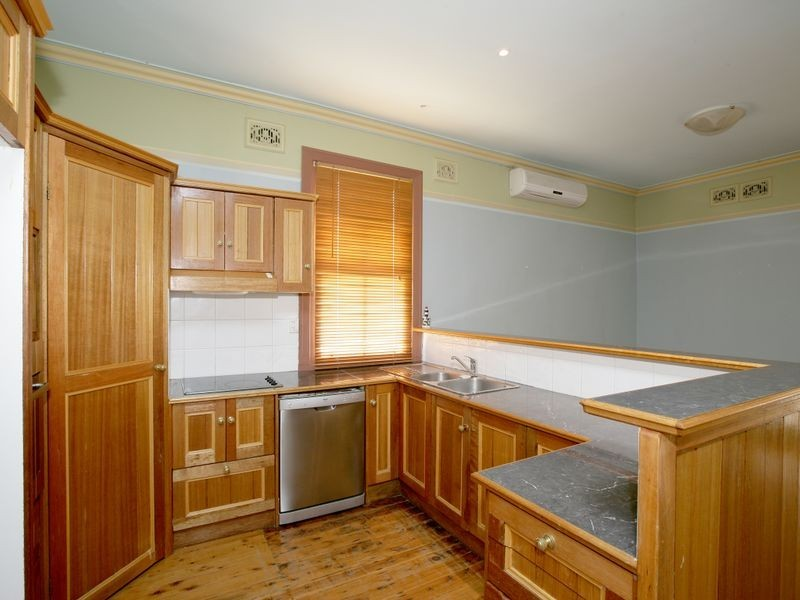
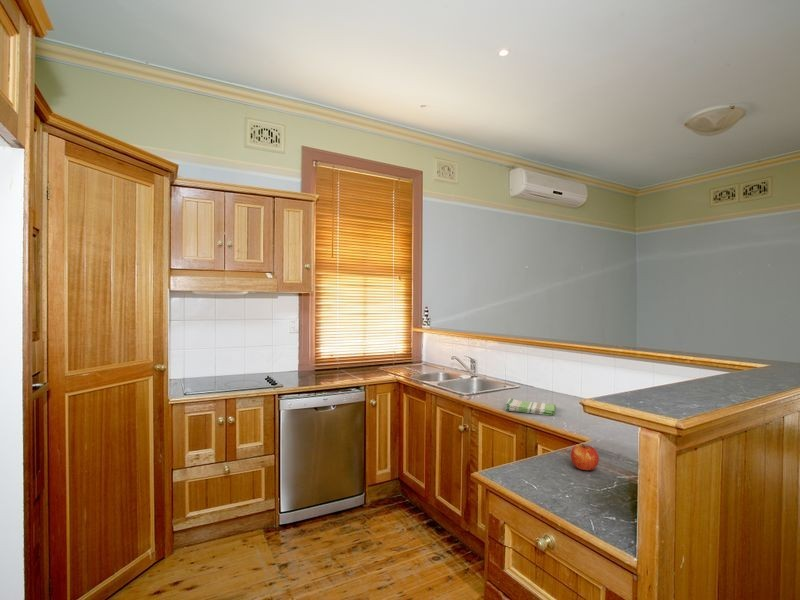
+ dish towel (530, 405)
+ apple (584, 455)
